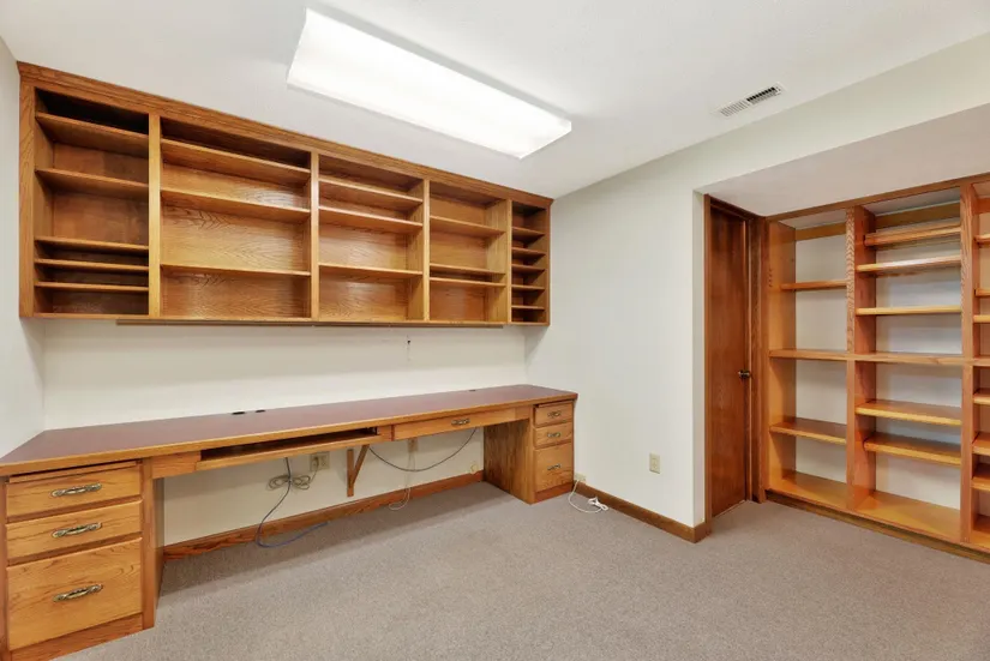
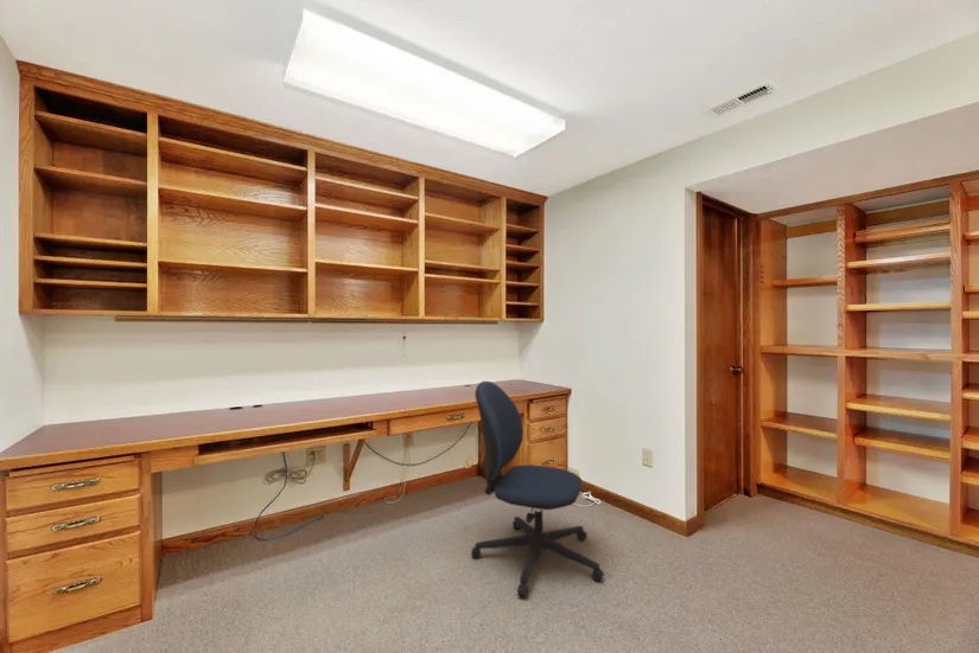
+ office chair (536, 472)
